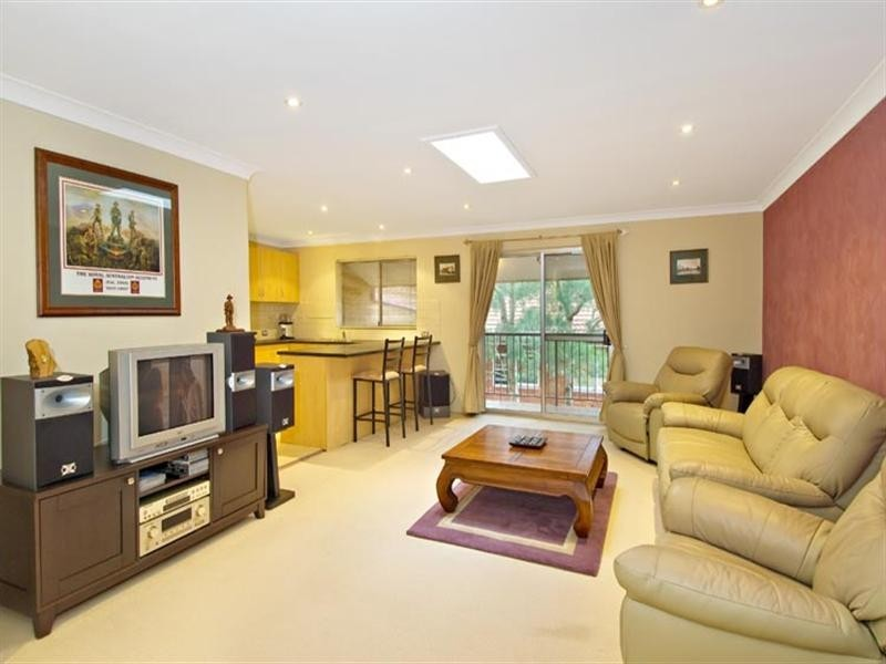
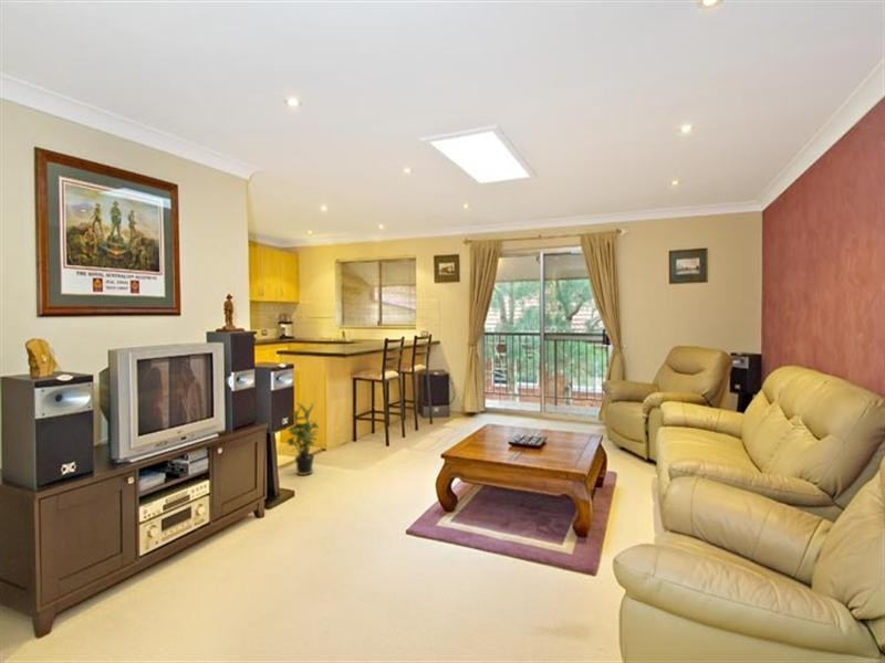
+ potted plant (301, 438)
